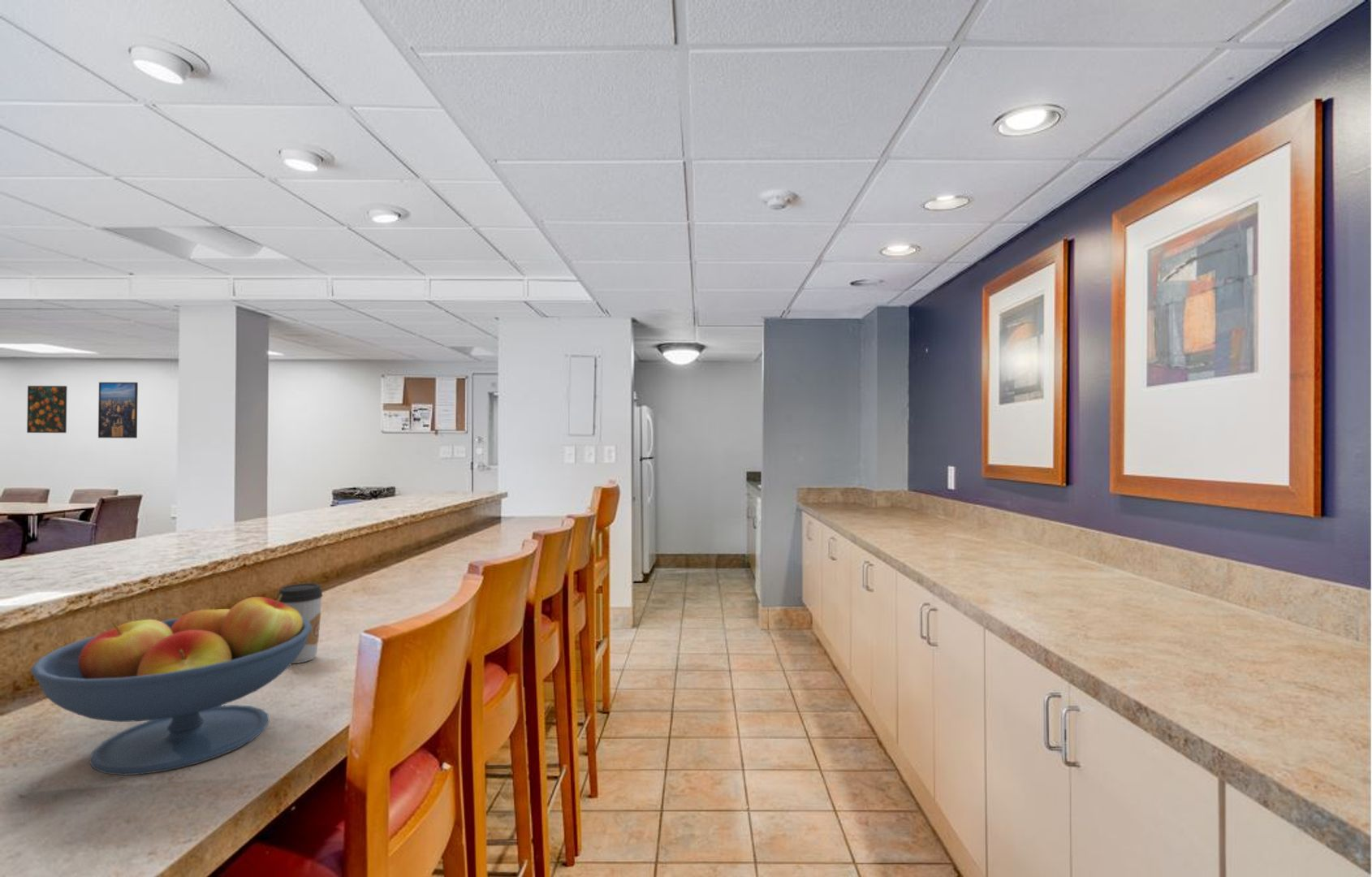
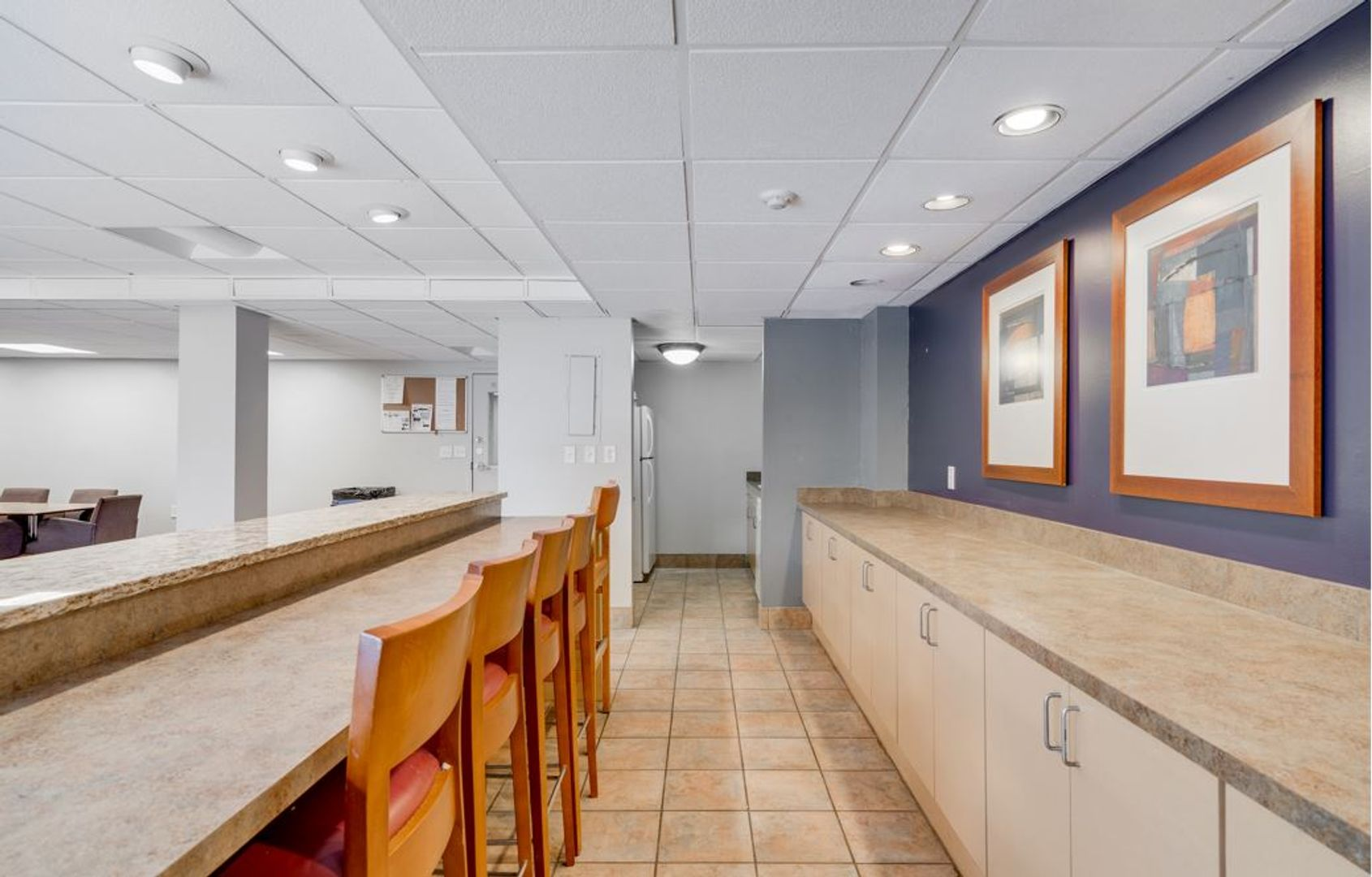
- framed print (46, 409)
- fruit bowl (186, 672)
- coffee cup (302, 617)
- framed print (118, 410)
